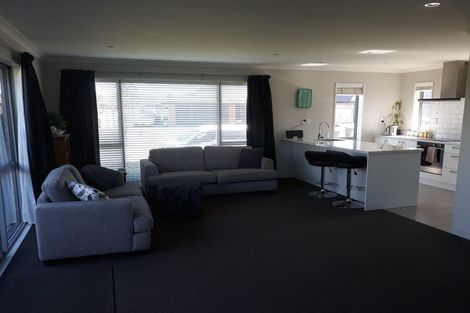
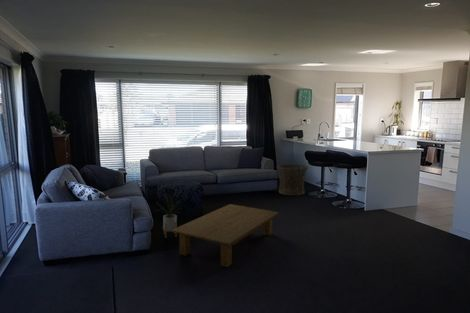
+ house plant (170, 210)
+ basket (291, 179)
+ coffee table (229, 231)
